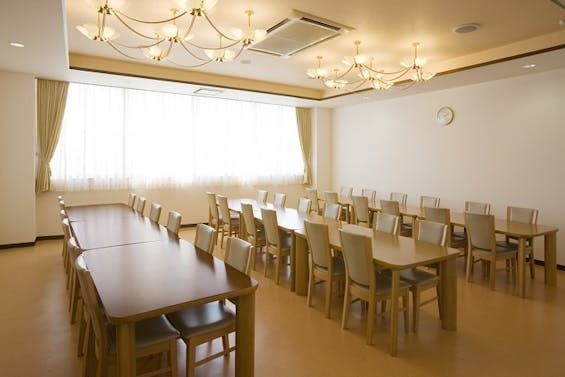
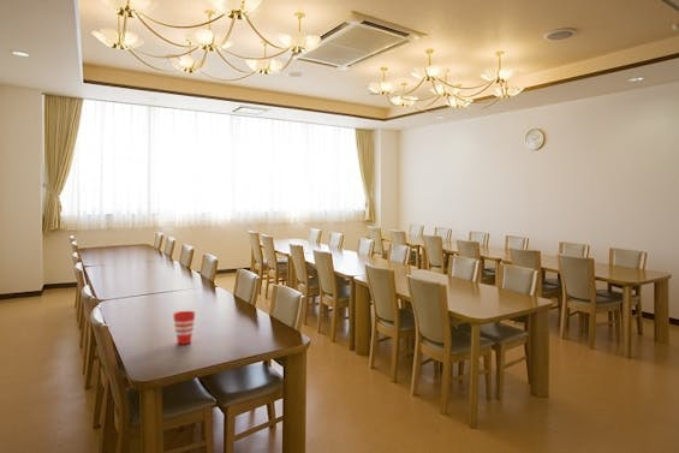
+ cup (184, 327)
